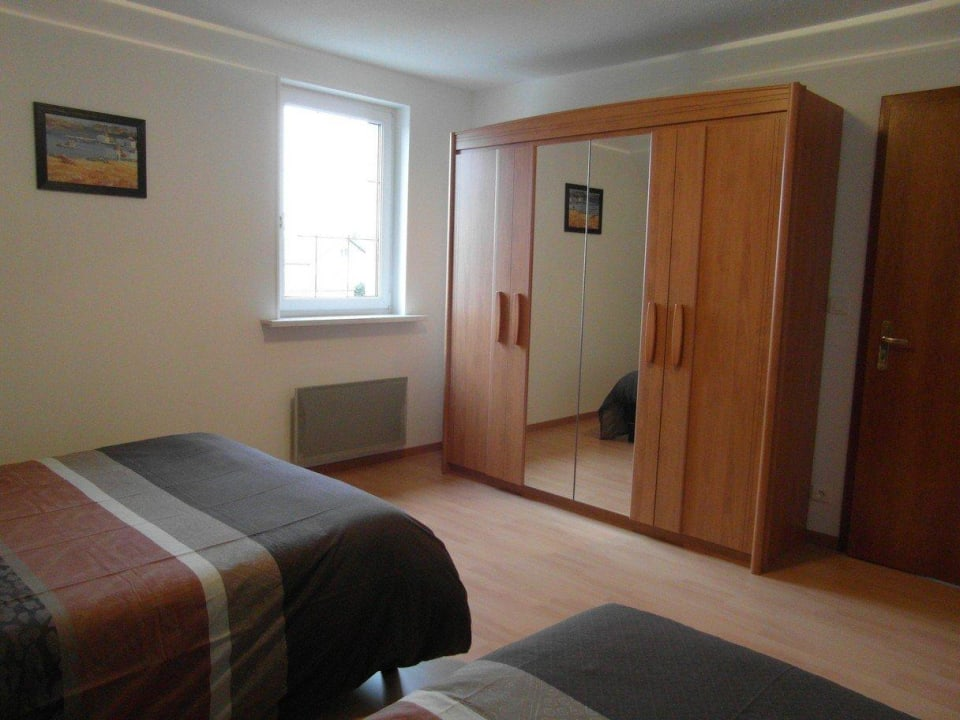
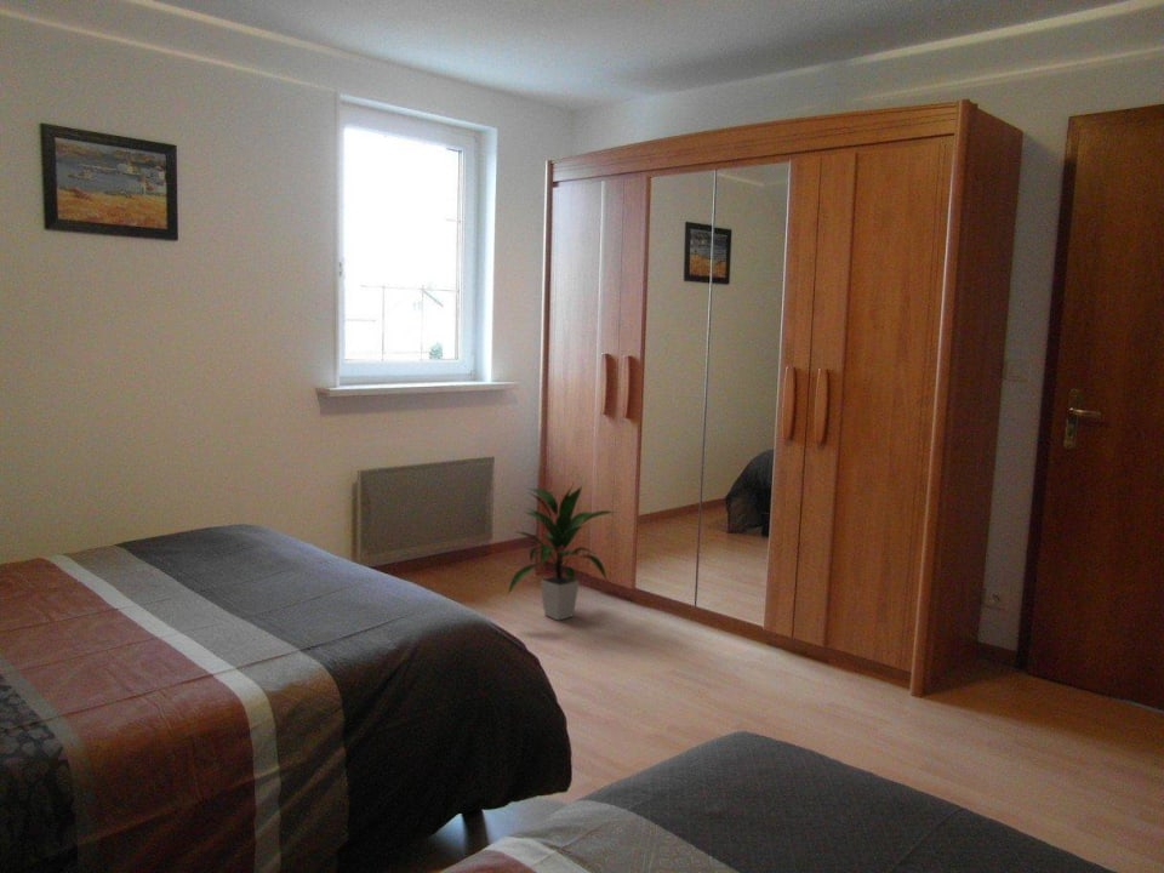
+ indoor plant (555, 548)
